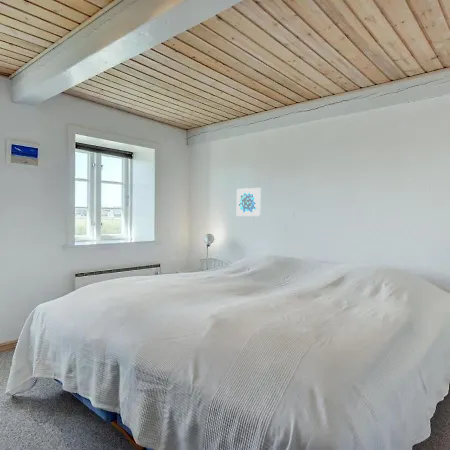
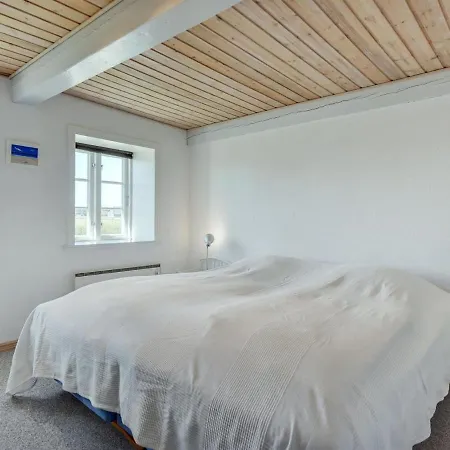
- wall art (248, 202)
